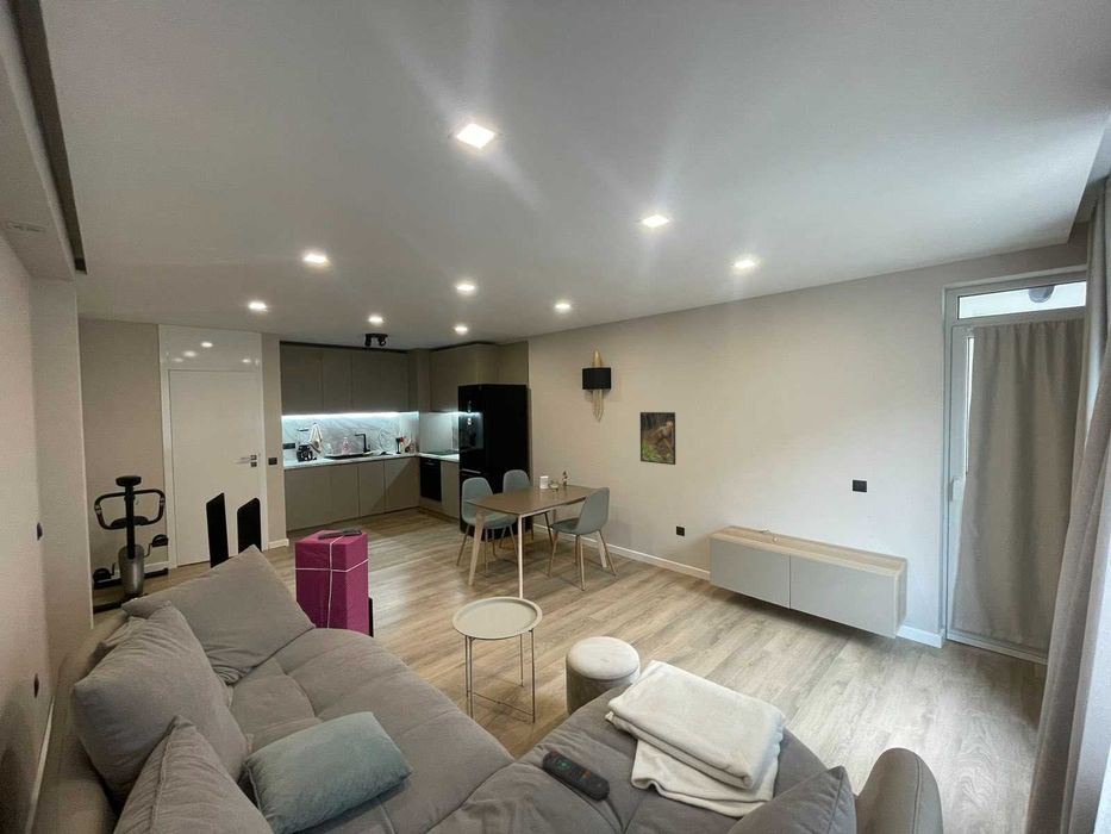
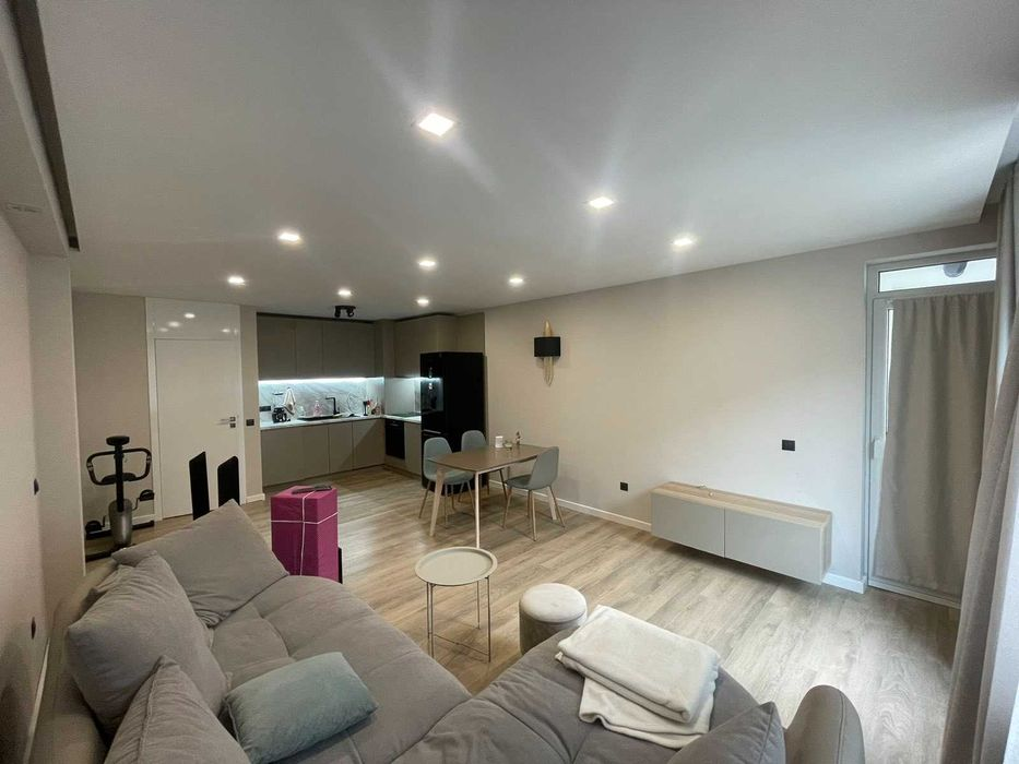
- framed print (657, 437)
- remote control (574, 773)
